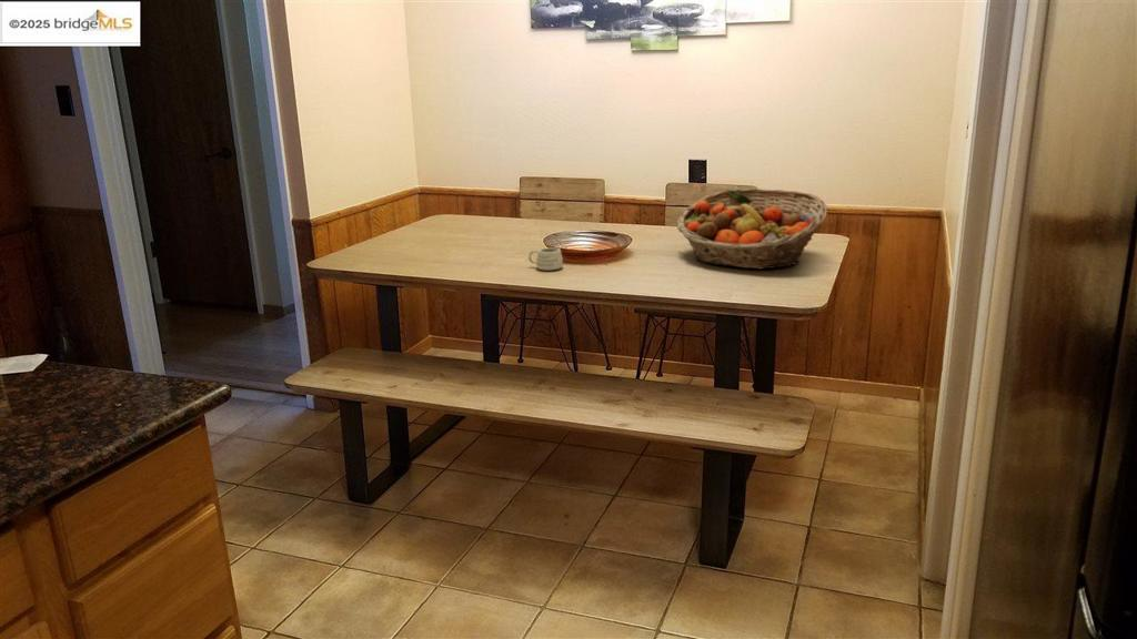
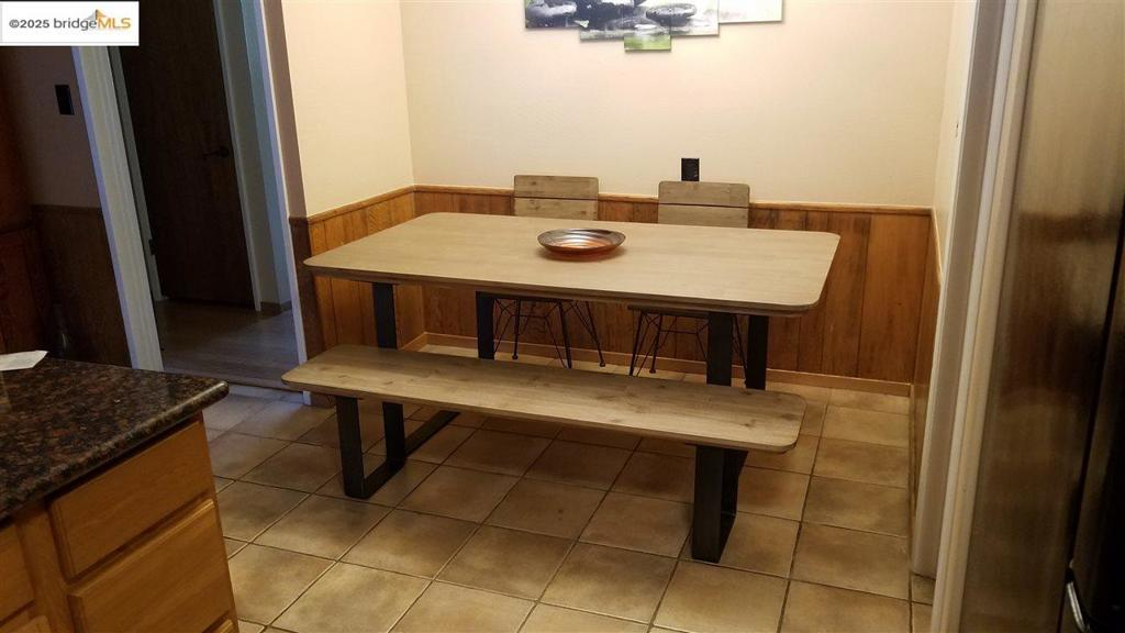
- mug (545, 258)
- fruit basket (749, 226)
